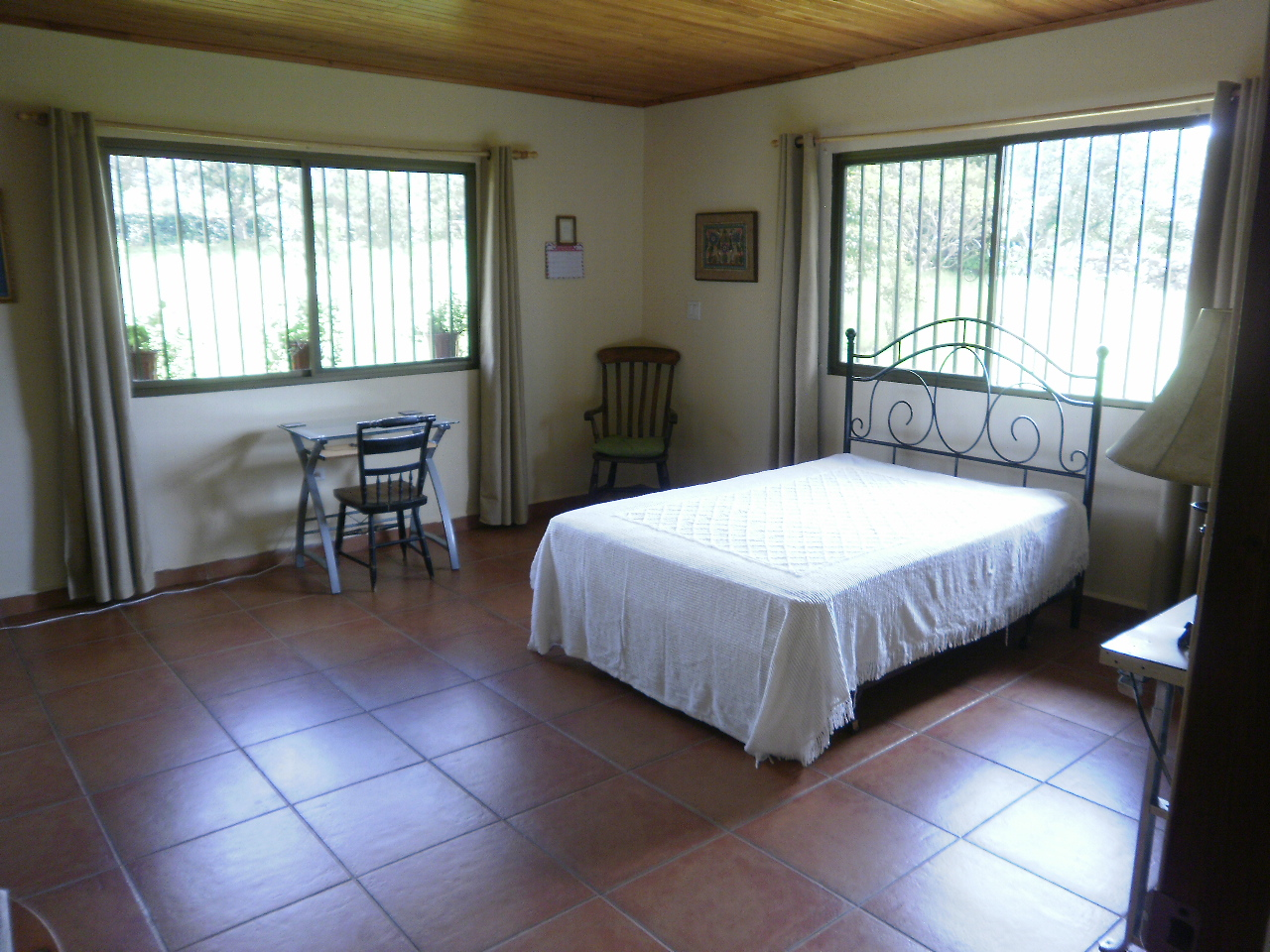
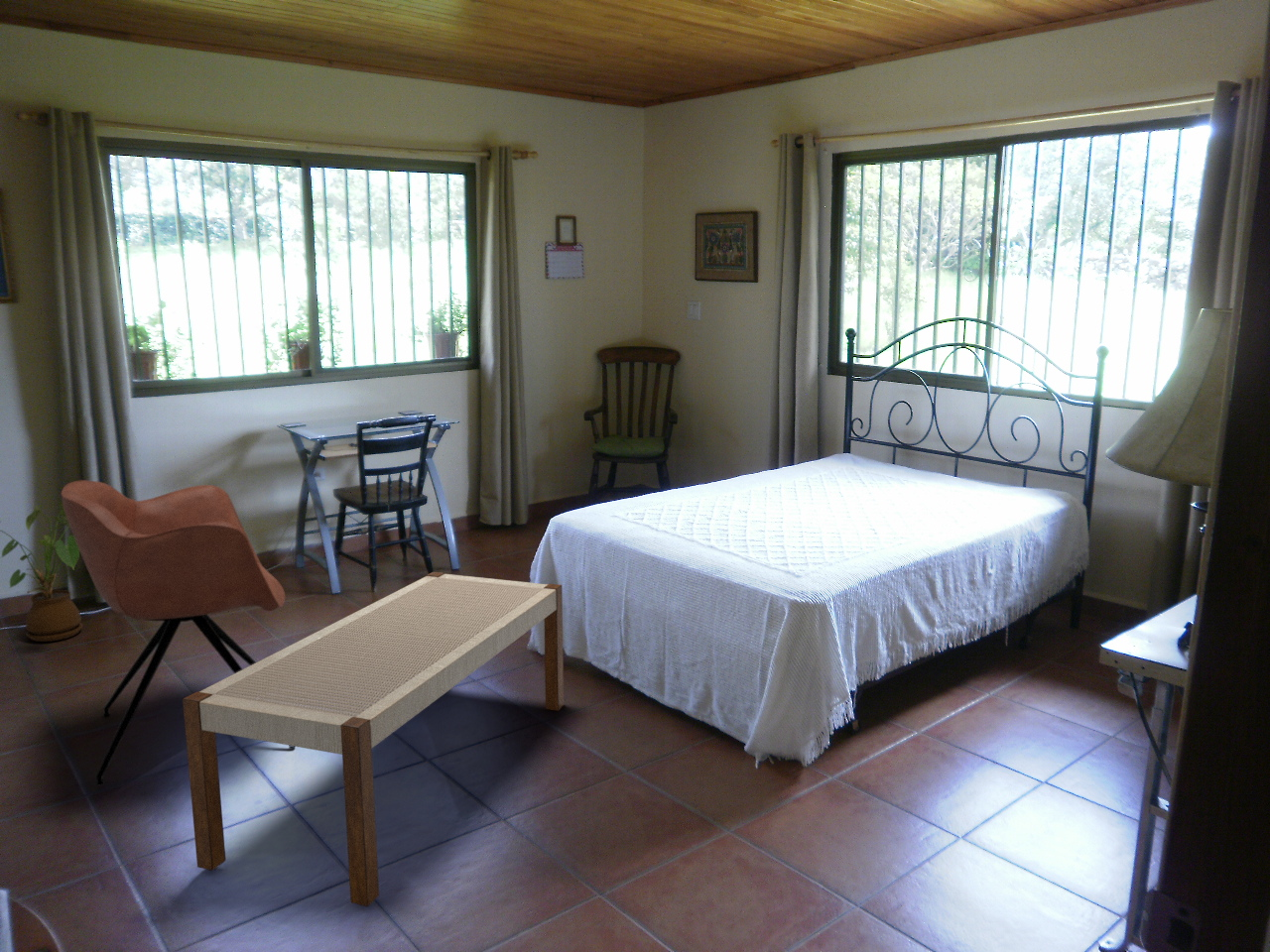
+ house plant (56, 571)
+ armchair (184, 609)
+ bench (407, 704)
